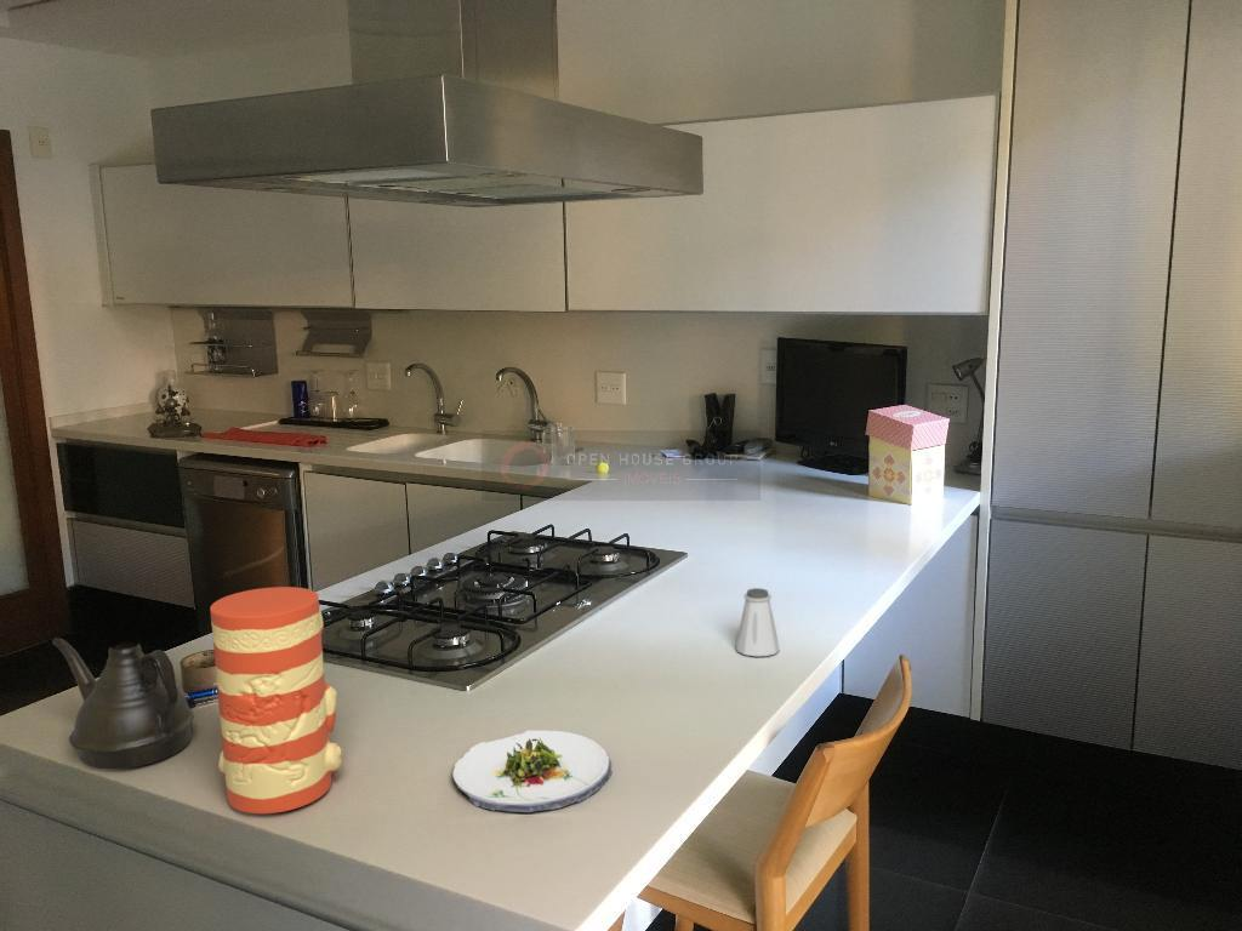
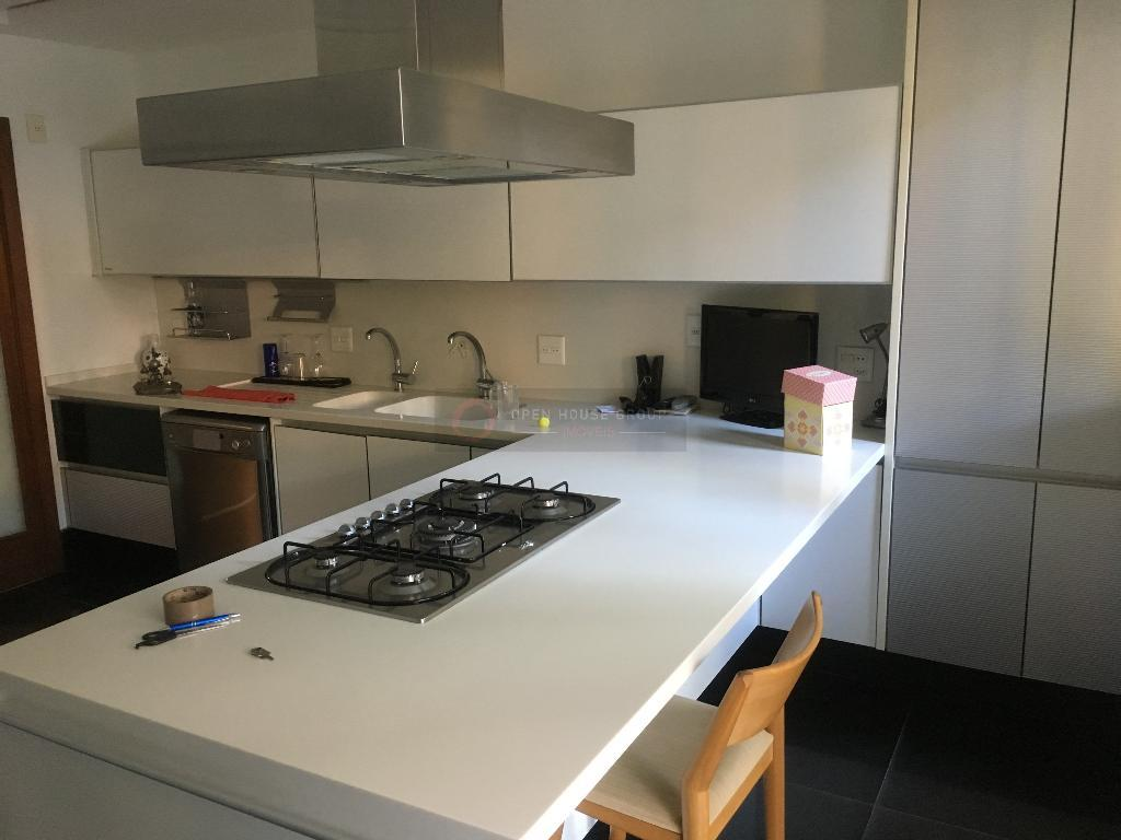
- saltshaker (757, 619)
- vase (275, 693)
- teapot (116, 692)
- salad plate (531, 759)
